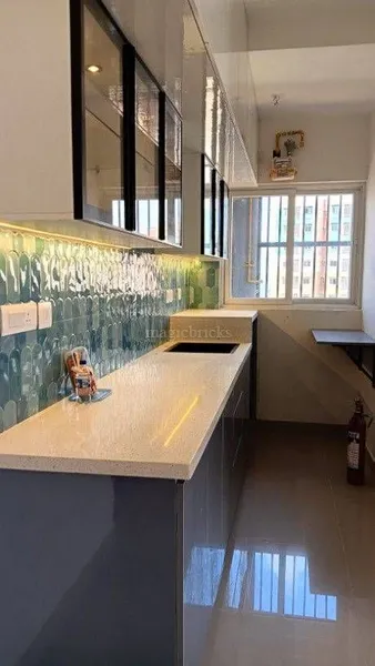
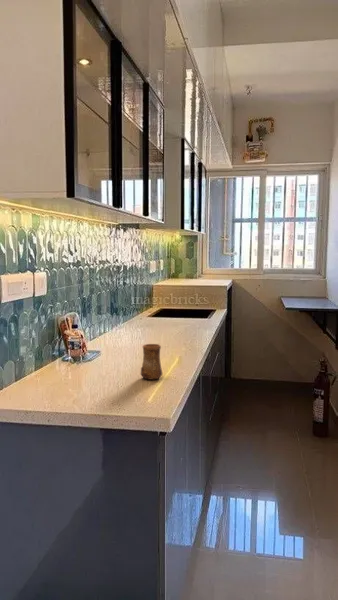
+ cup (151, 361)
